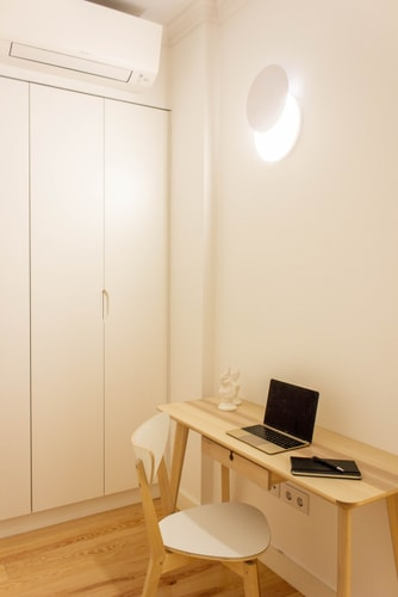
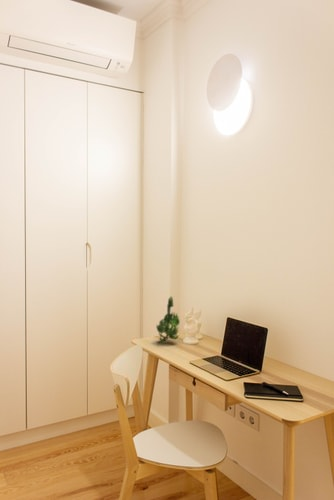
+ banana bunch (168, 319)
